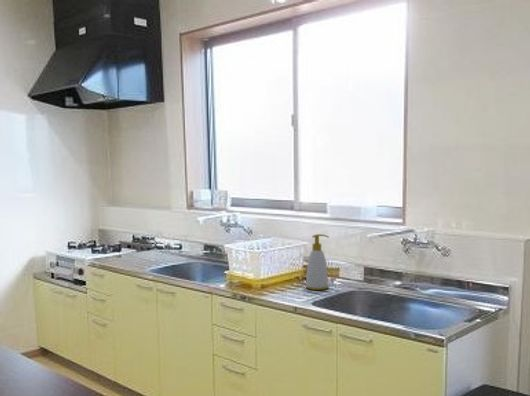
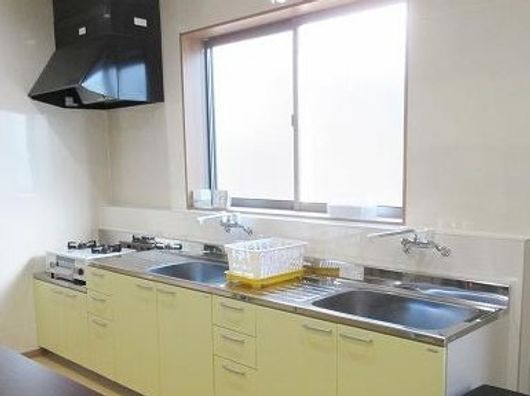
- soap bottle (317, 261)
